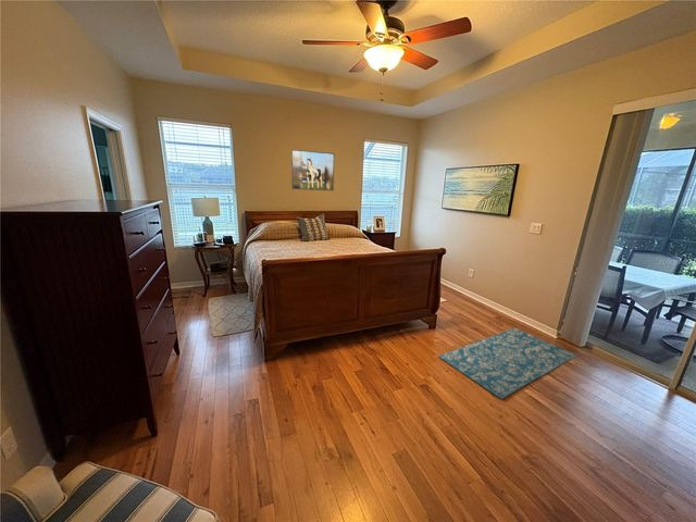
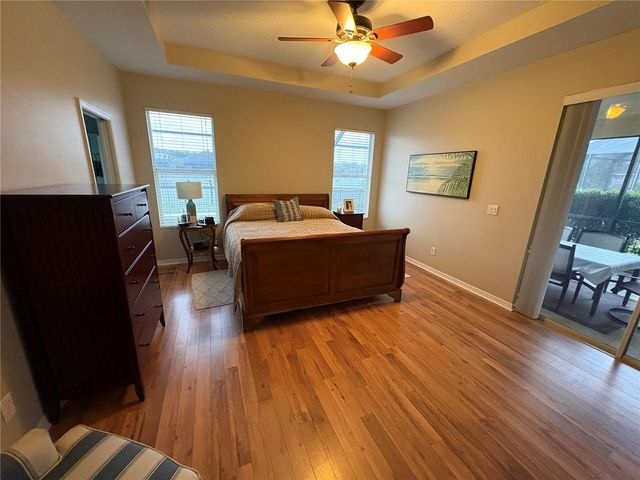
- rug (509, 356)
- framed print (313, 171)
